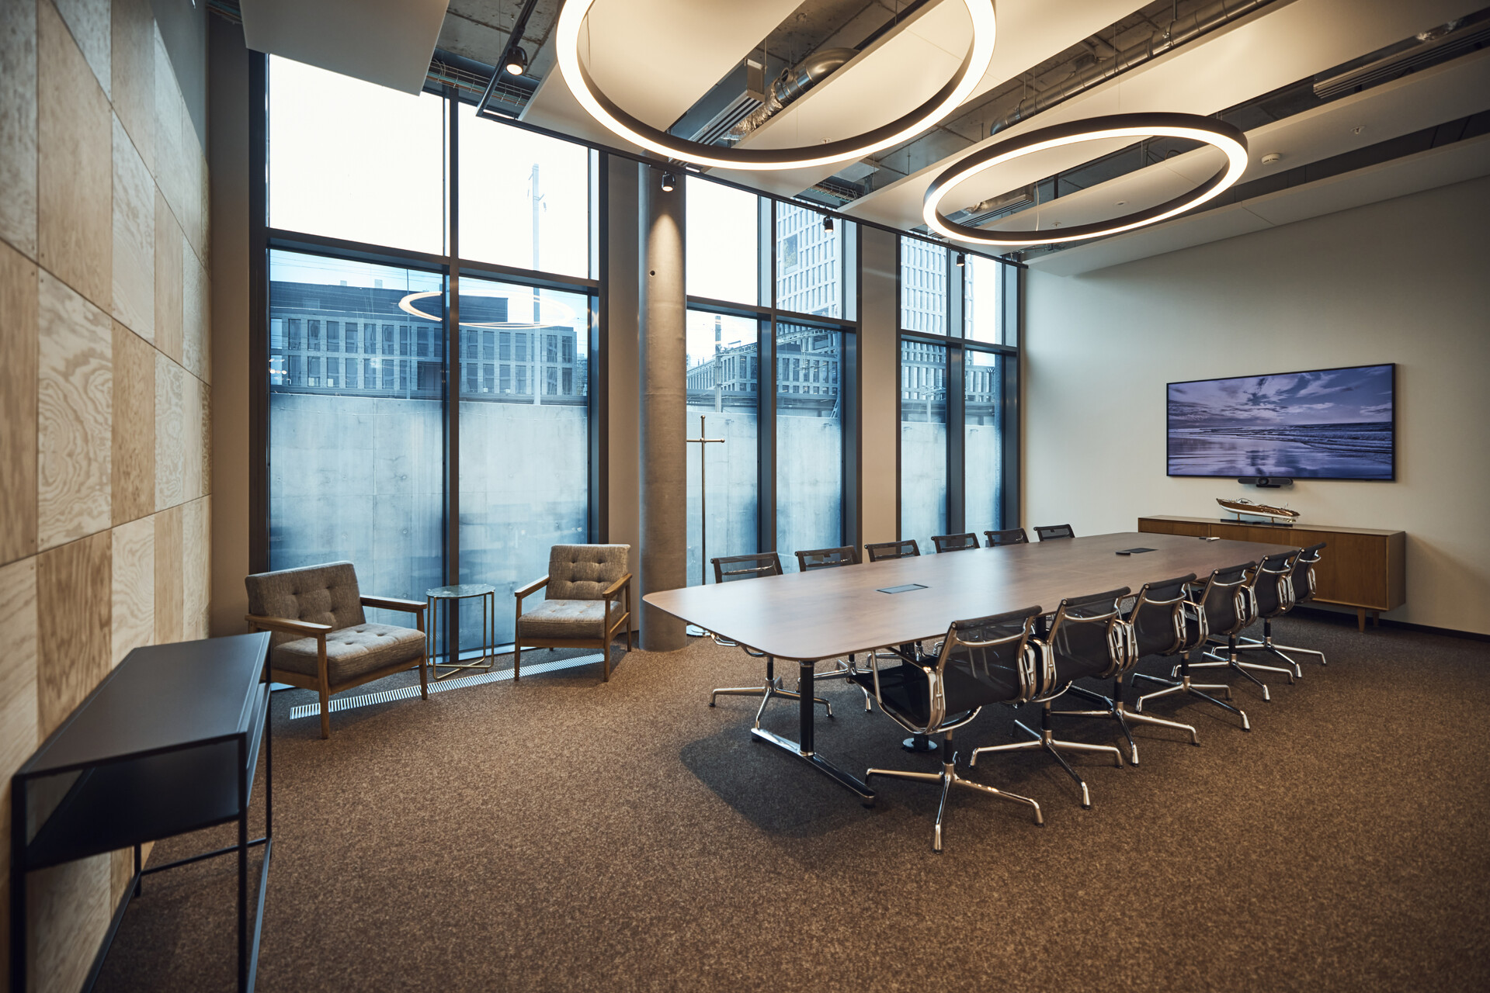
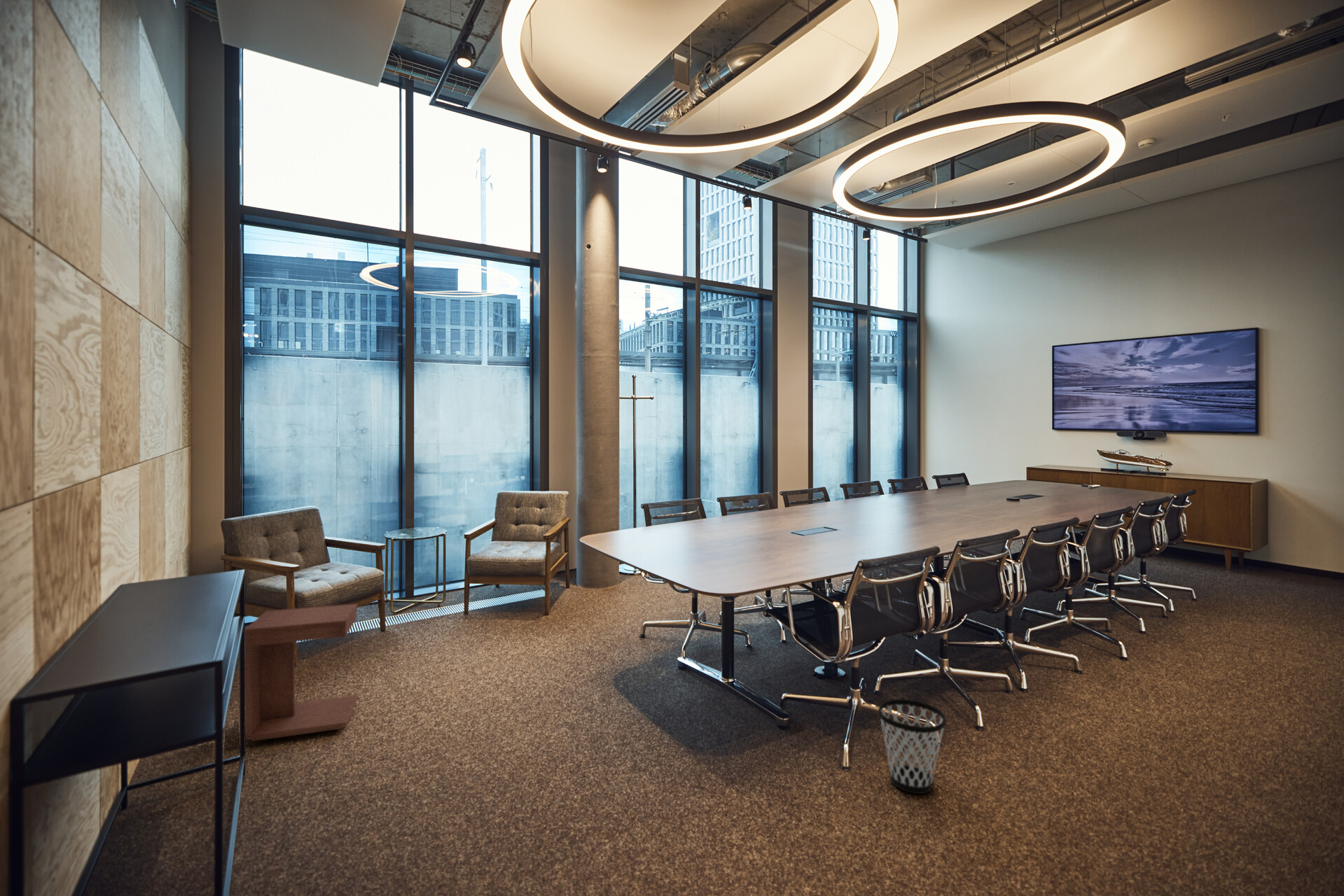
+ wastebasket (911, 748)
+ side table (294, 669)
